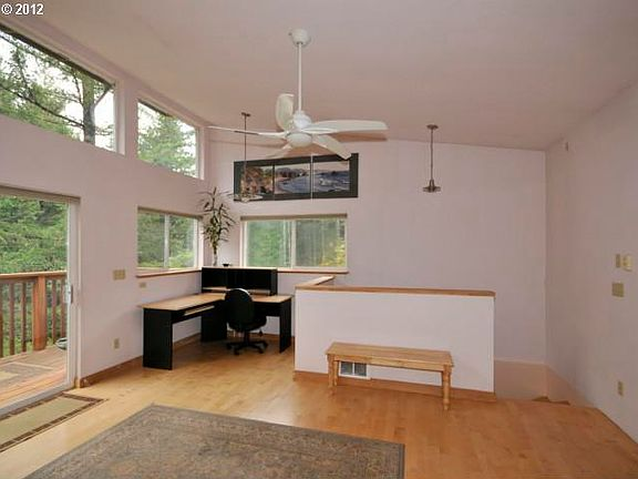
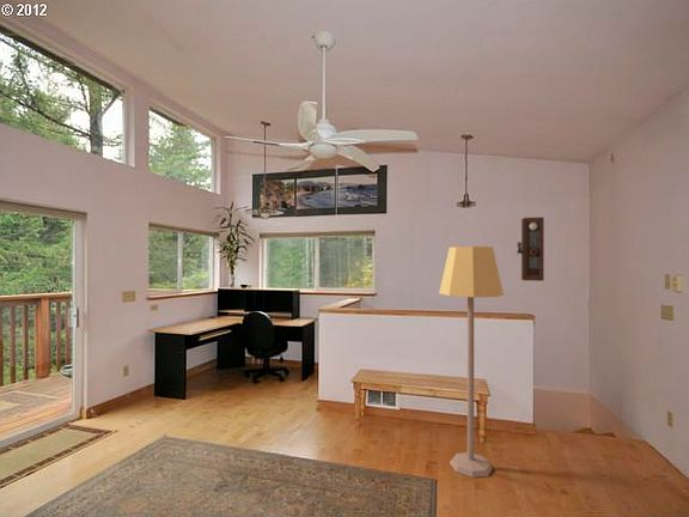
+ pendulum clock (529, 249)
+ lamp (470, 357)
